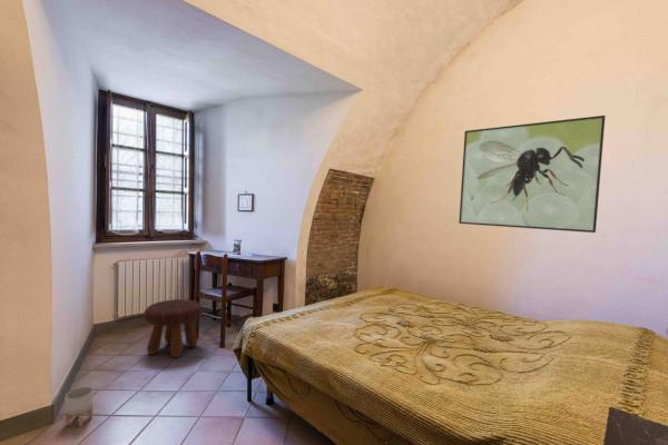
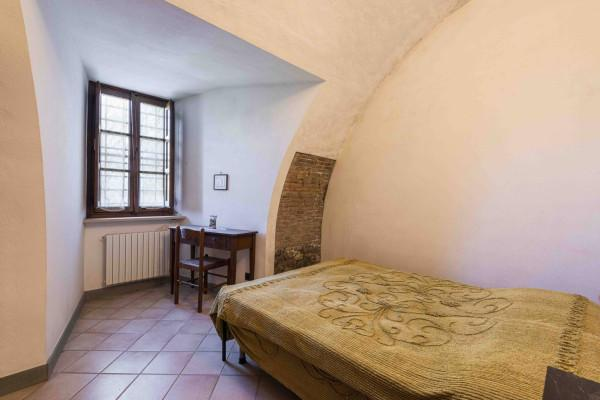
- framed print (522, 176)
- footstool (173, 327)
- planter (79, 406)
